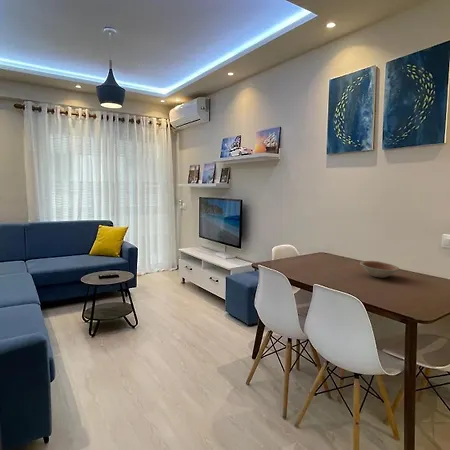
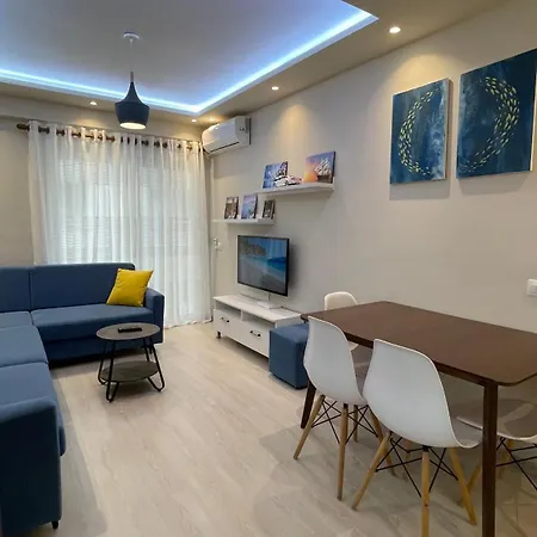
- bowl (378, 270)
